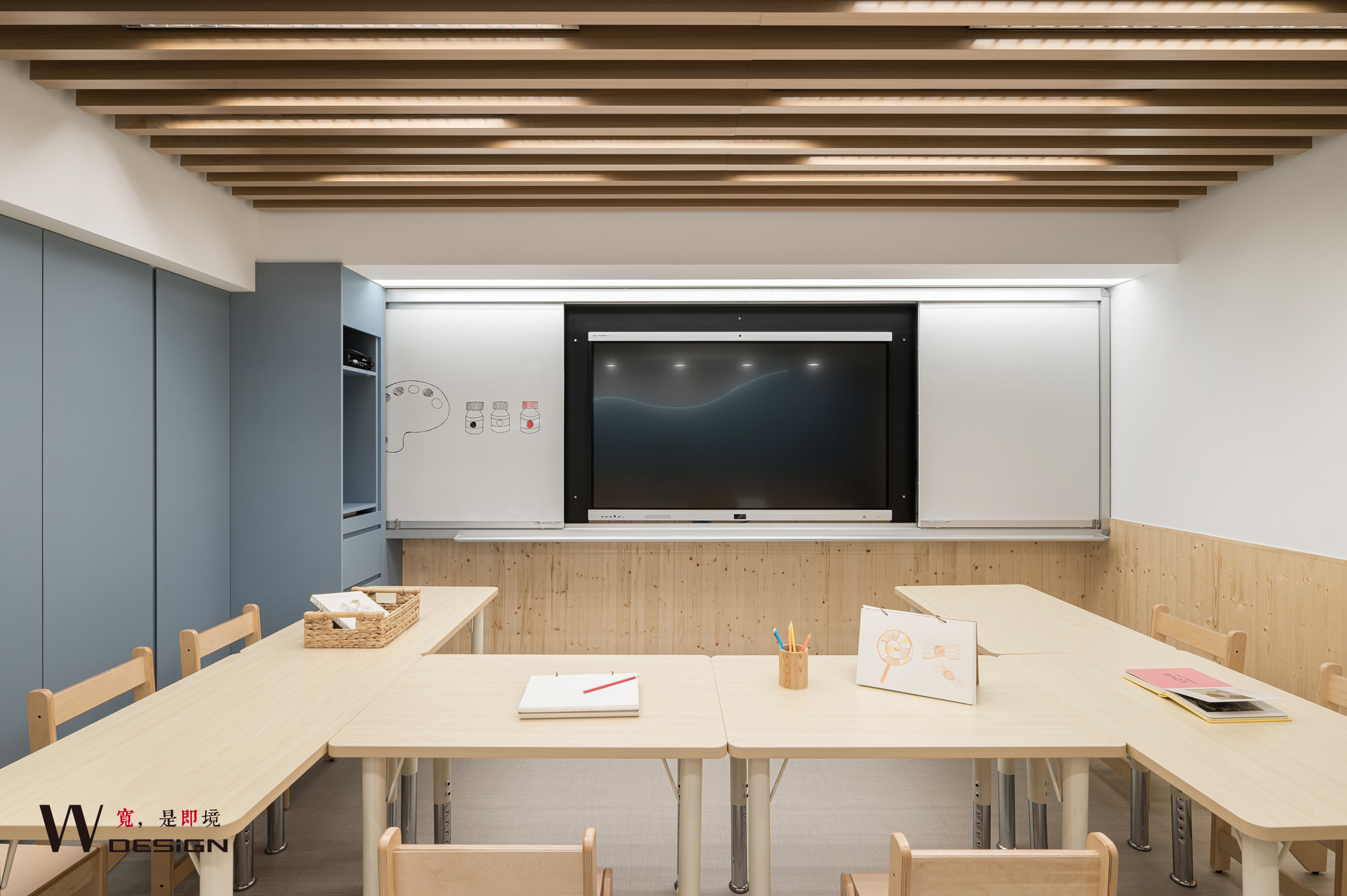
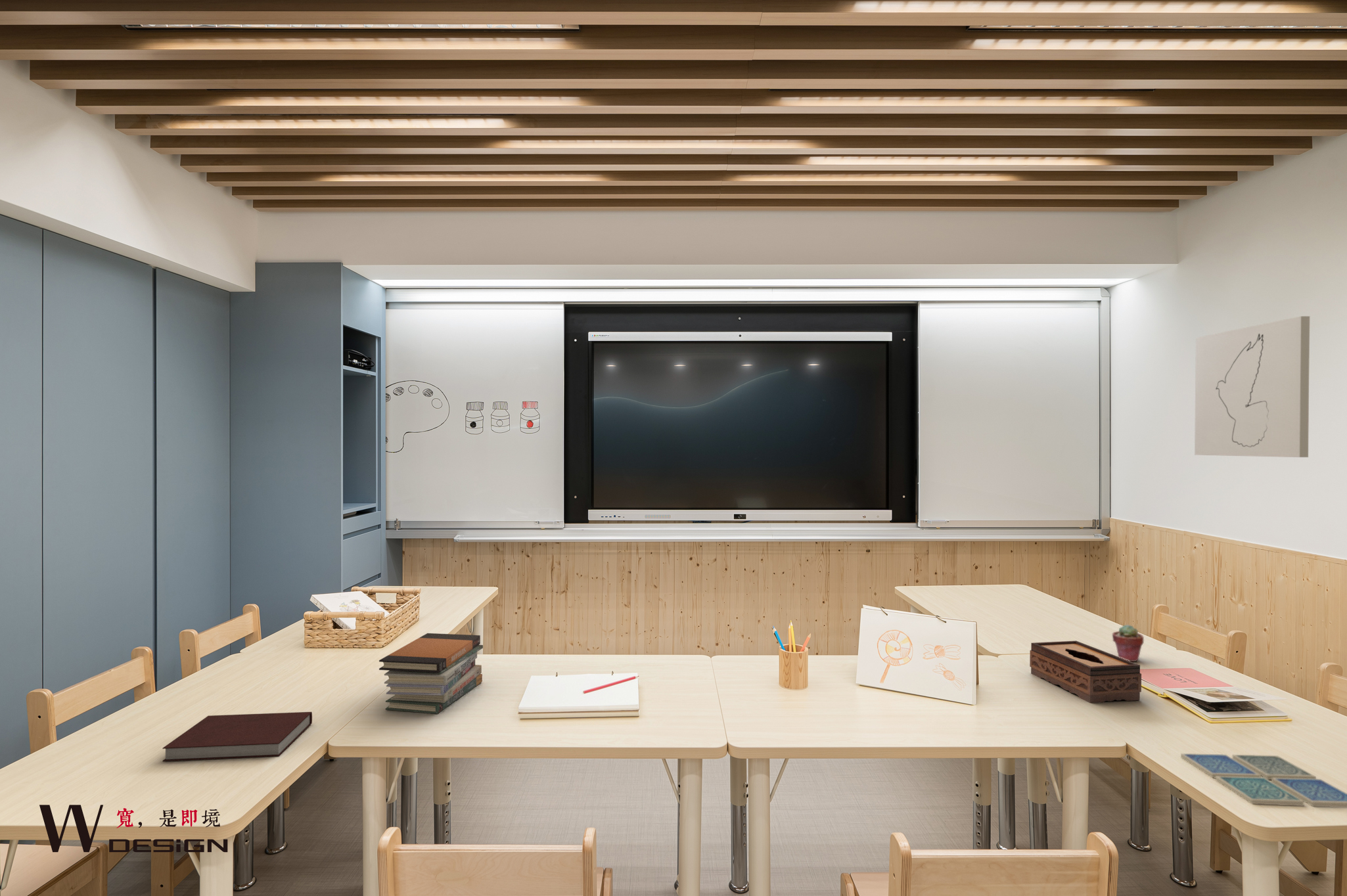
+ tissue box (1082, 669)
+ wall art (1246, 392)
+ book stack (434, 671)
+ notebook (242, 734)
+ drink coaster (1266, 778)
+ potted succulent (1128, 641)
